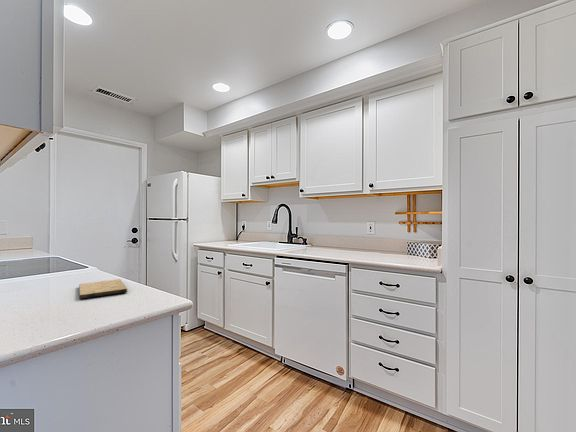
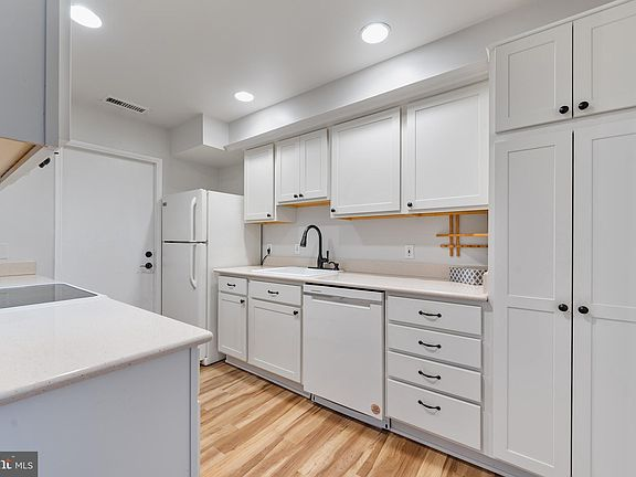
- cutting board (102, 287)
